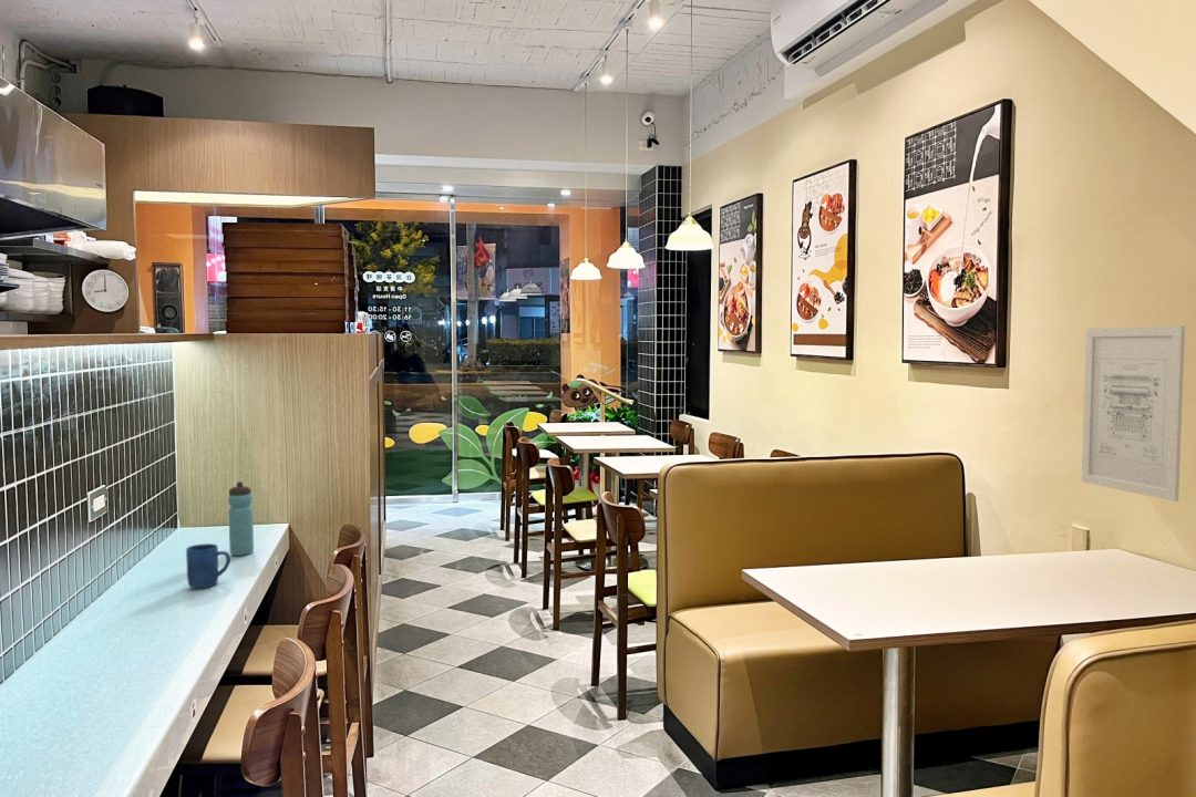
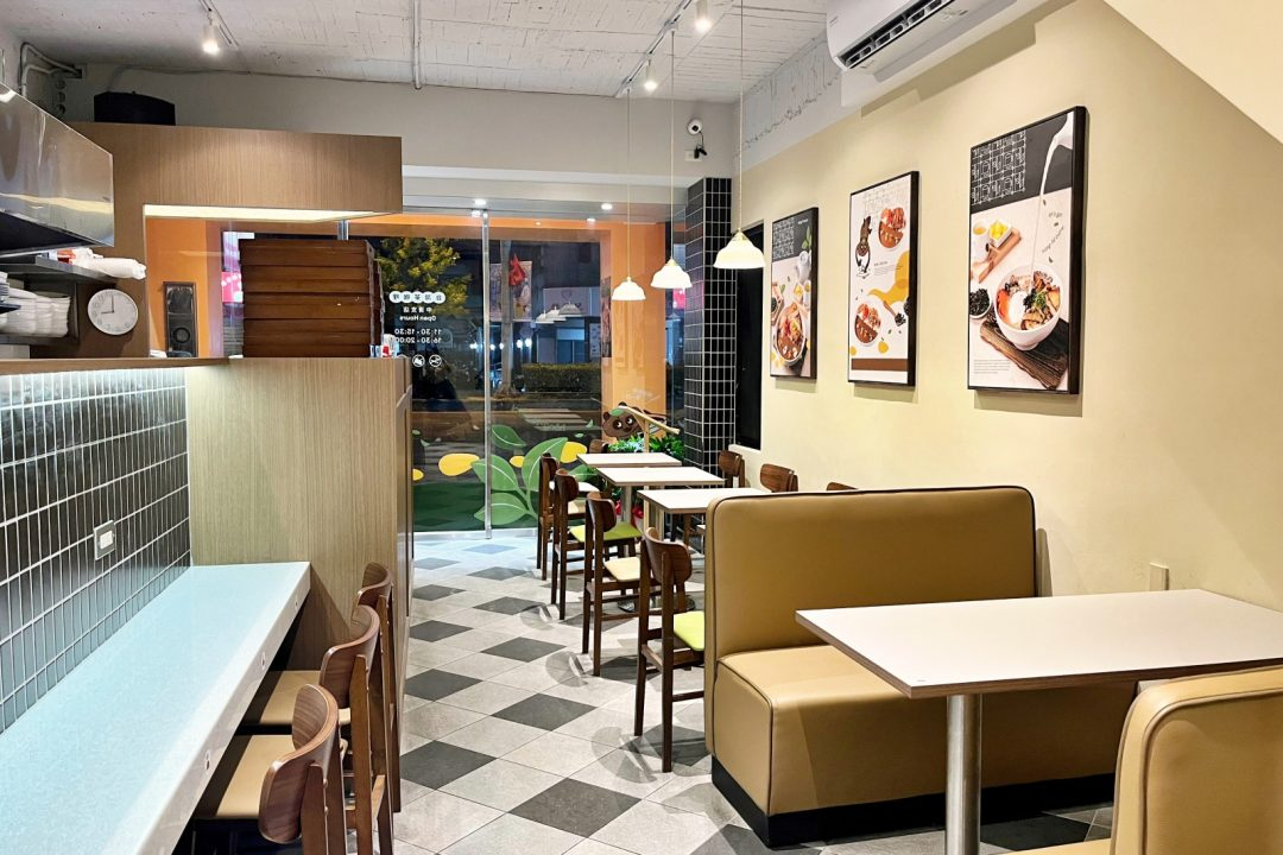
- mug (208, 566)
- wall art (1130, 408)
- water bottle (240, 517)
